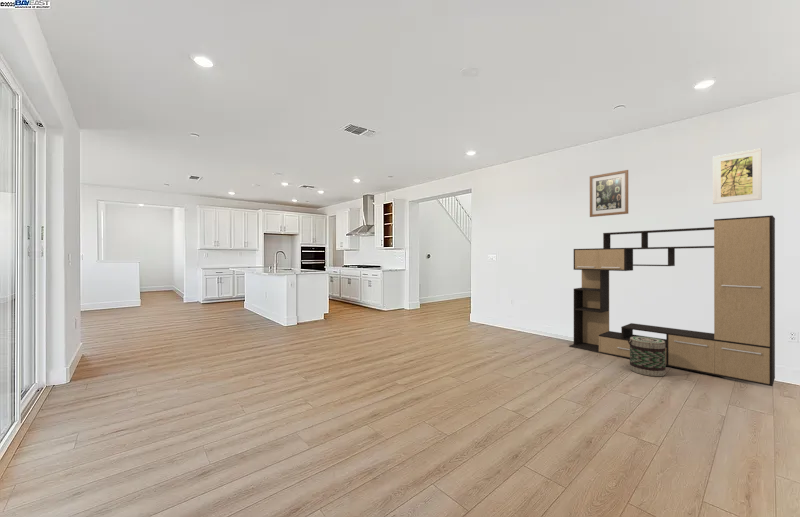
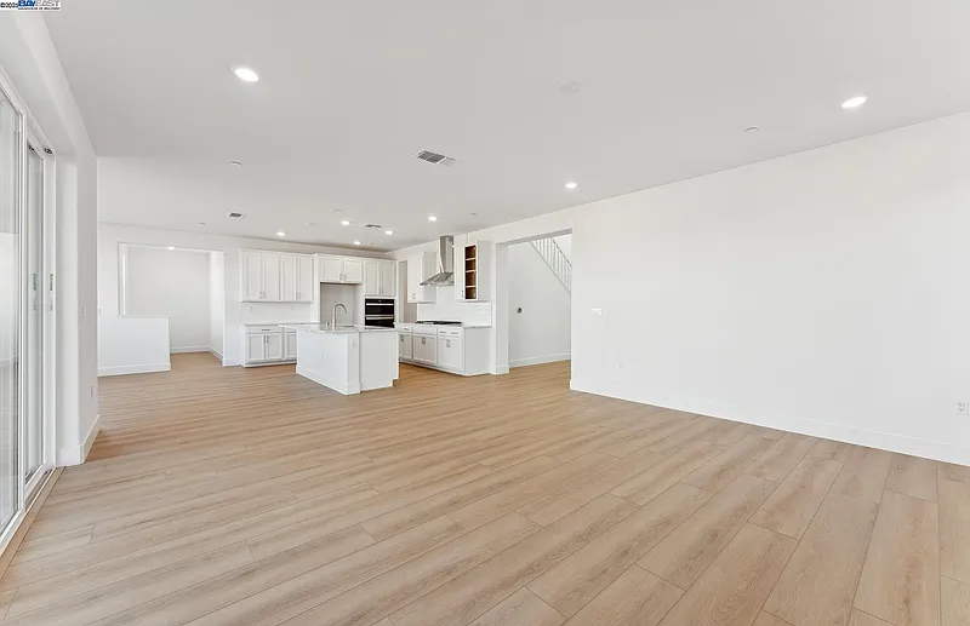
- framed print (736, 177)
- wall art (608, 194)
- basket (647, 354)
- media console (656, 265)
